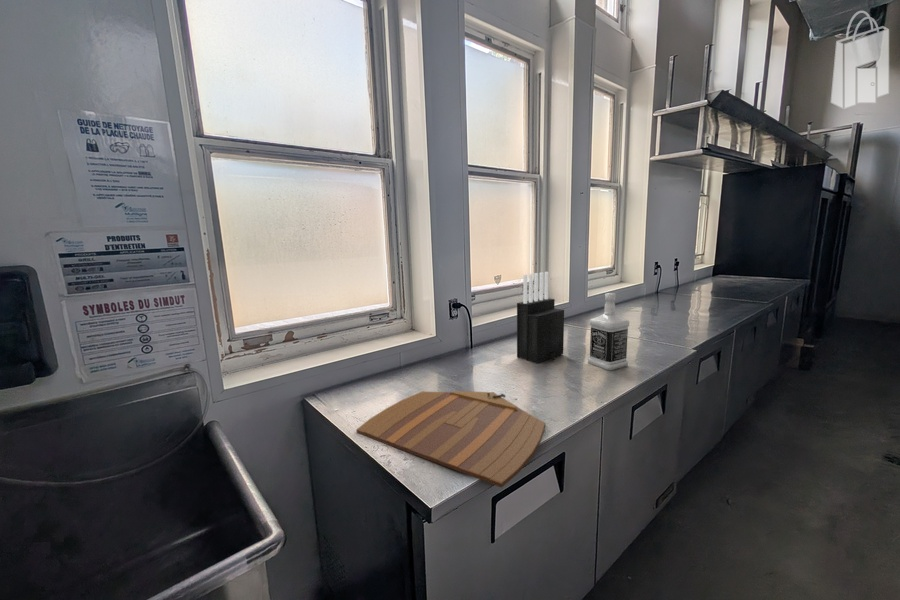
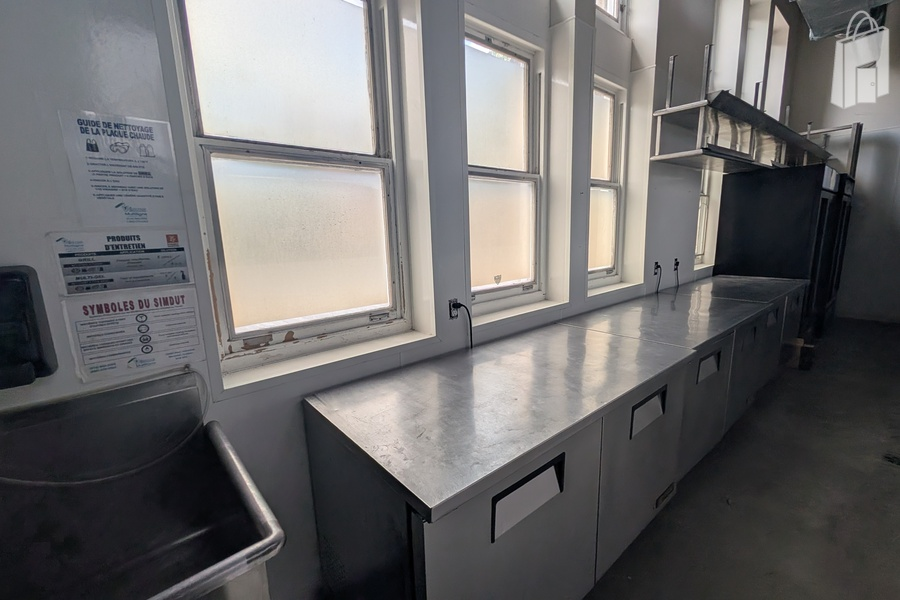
- cutting board (462, 416)
- knife block (542, 315)
- bottle (608, 329)
